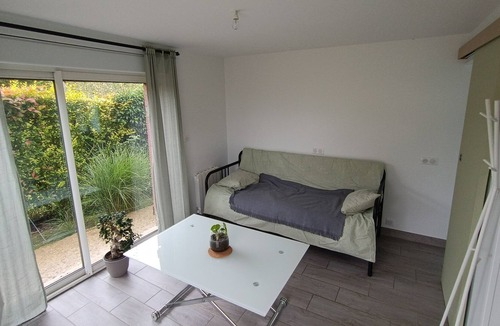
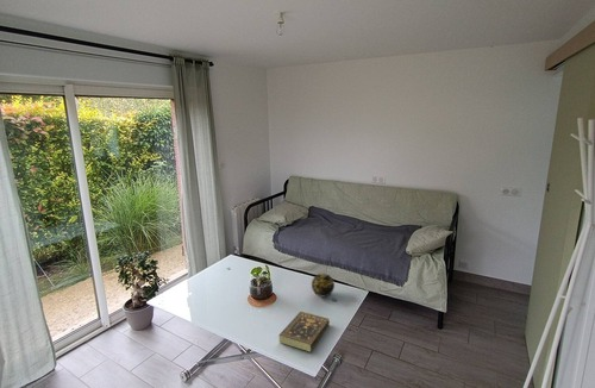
+ decorative orb (322, 284)
+ book (305, 330)
